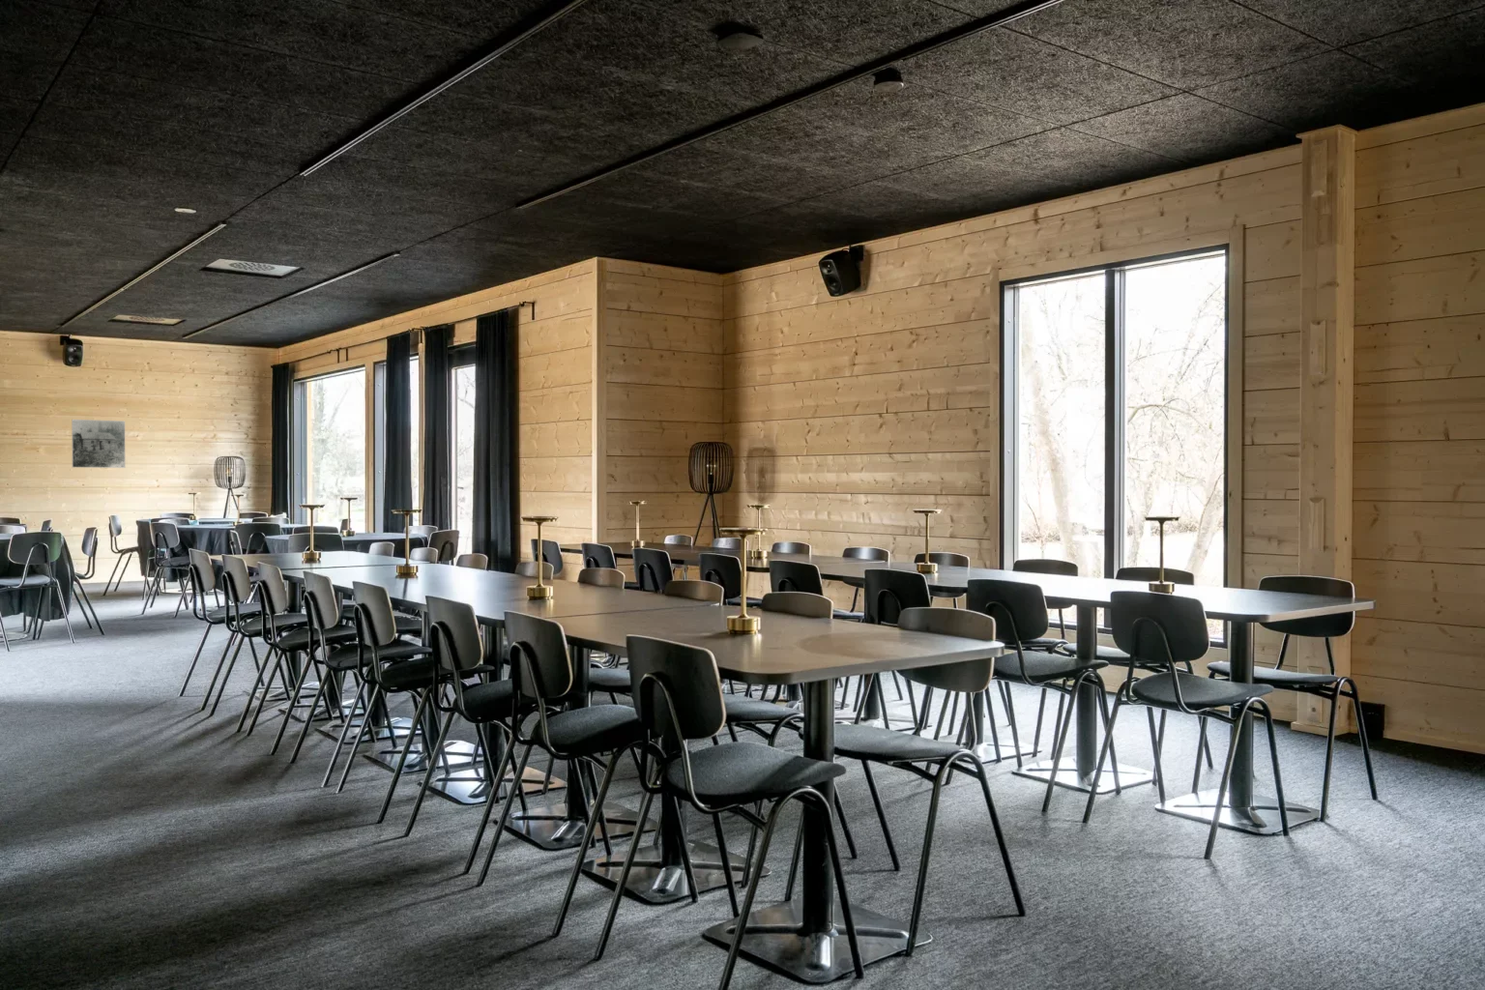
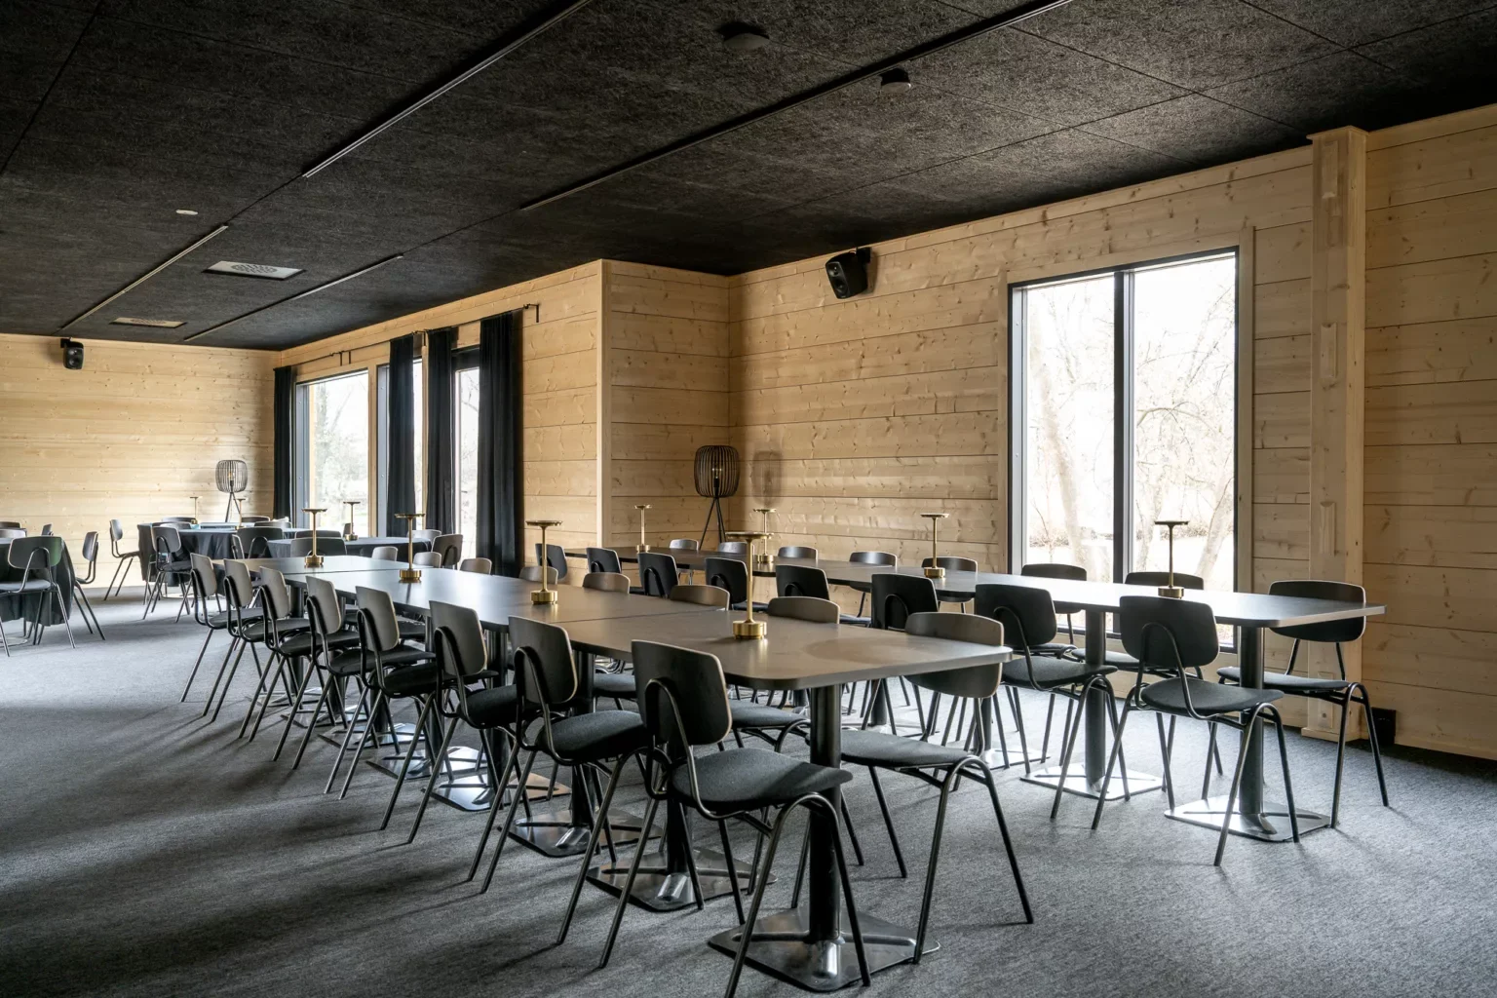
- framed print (98, 444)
